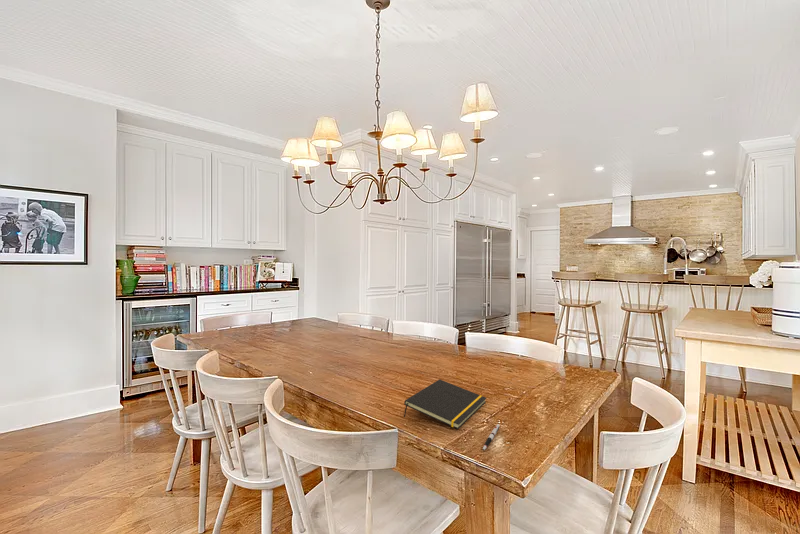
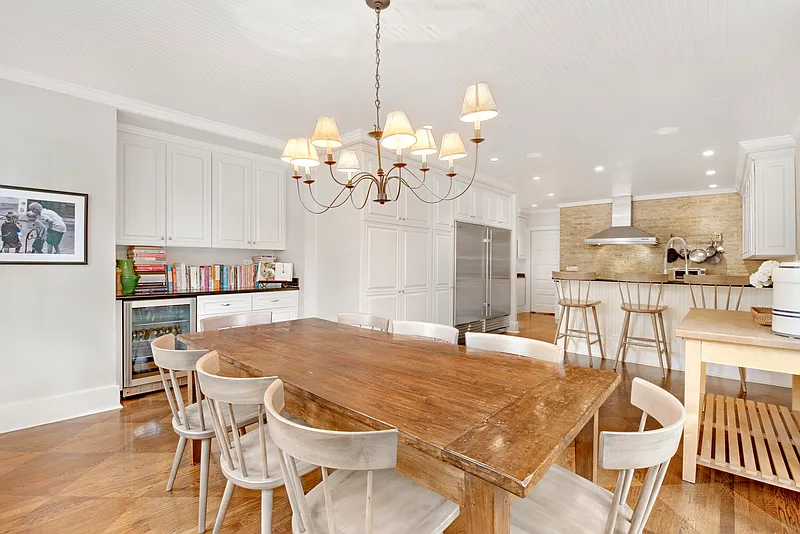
- pen (491, 436)
- notepad (447, 401)
